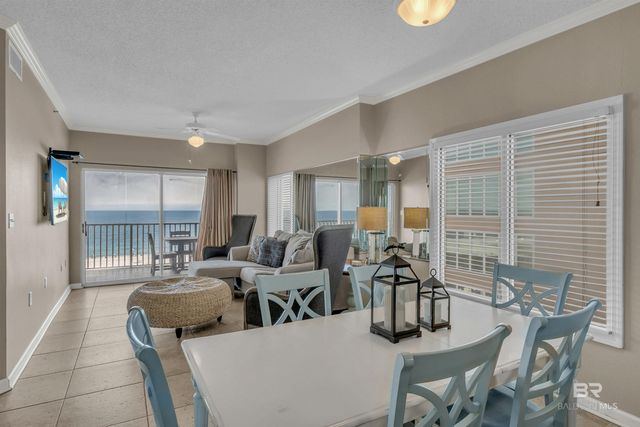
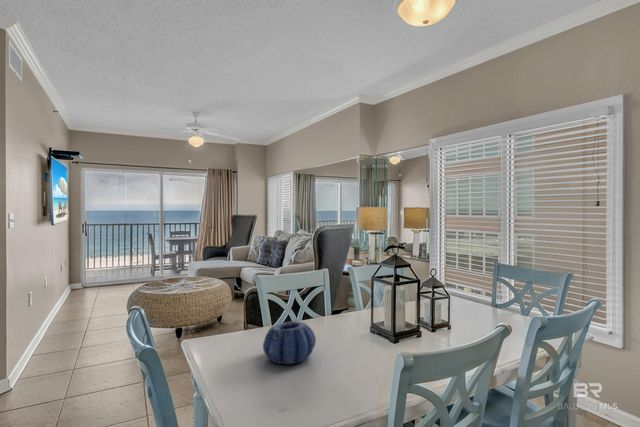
+ decorative bowl (289, 341)
